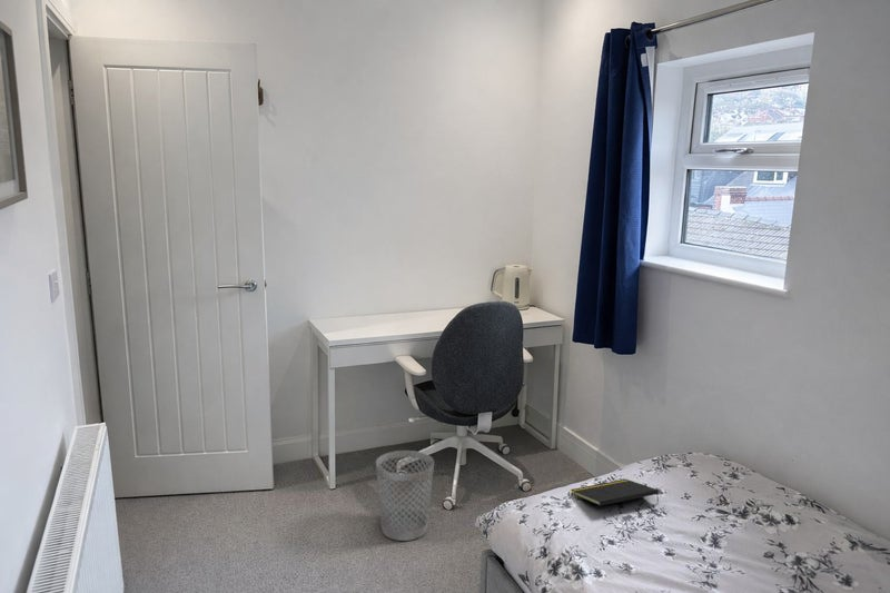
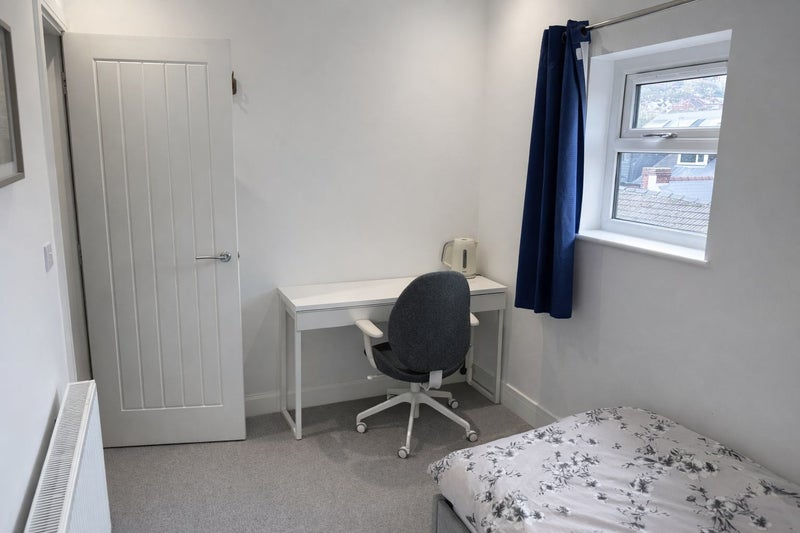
- notepad (613, 492)
- wastebasket (404, 495)
